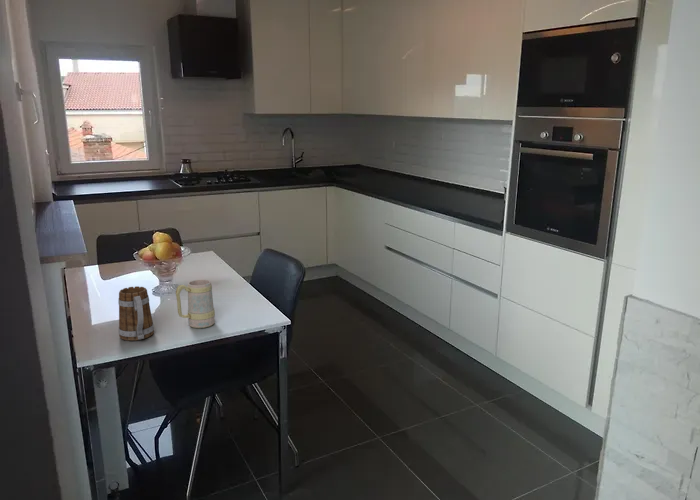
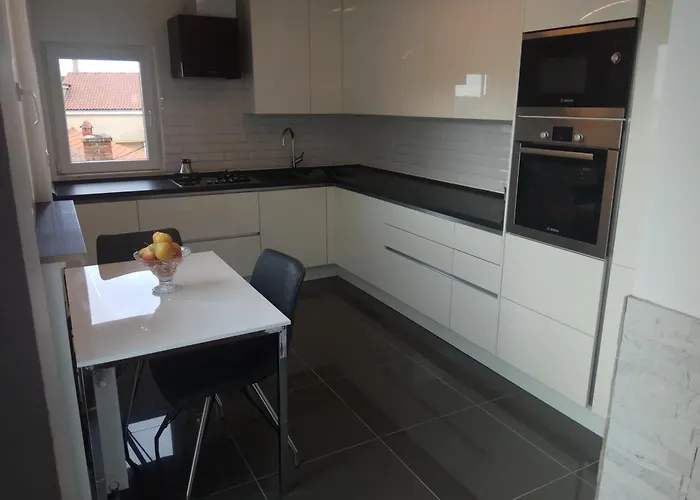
- mug (136, 314)
- mug (195, 304)
